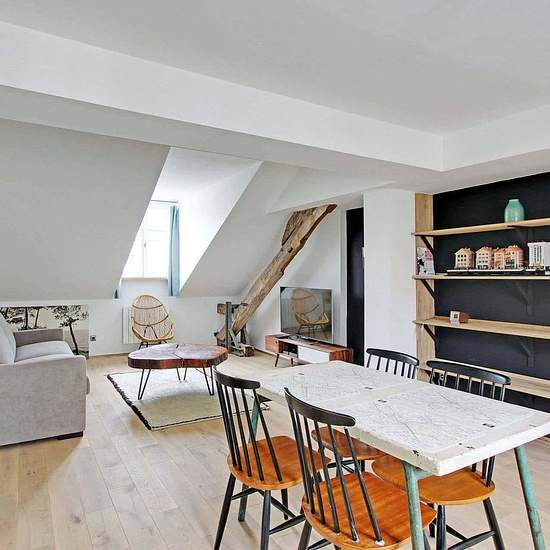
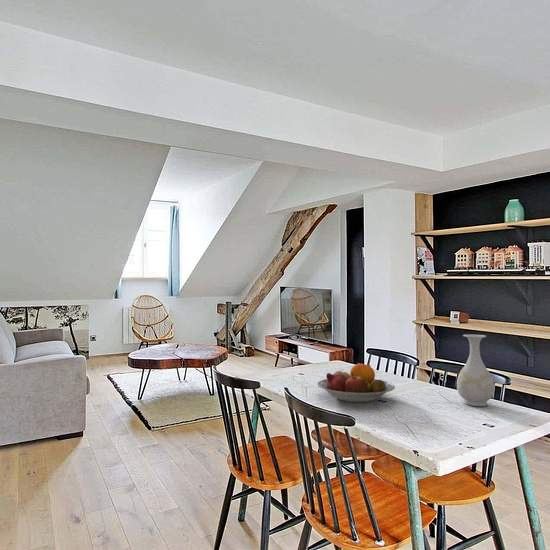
+ vase (475, 369)
+ fruit bowl (355, 381)
